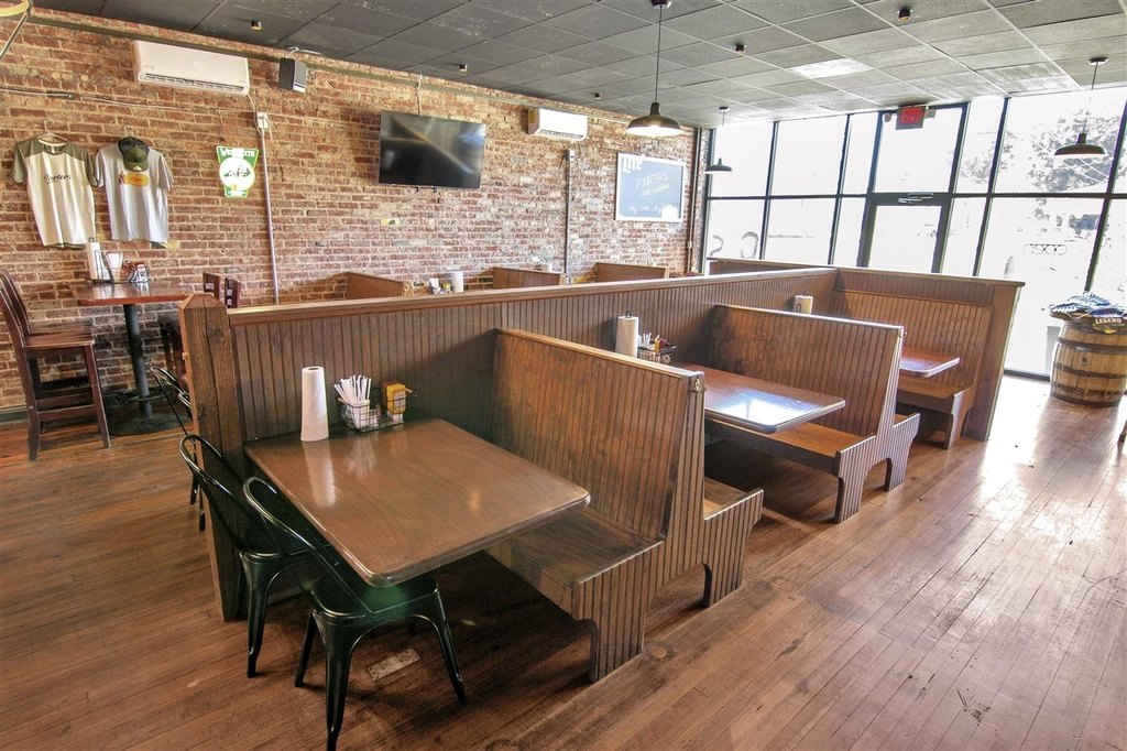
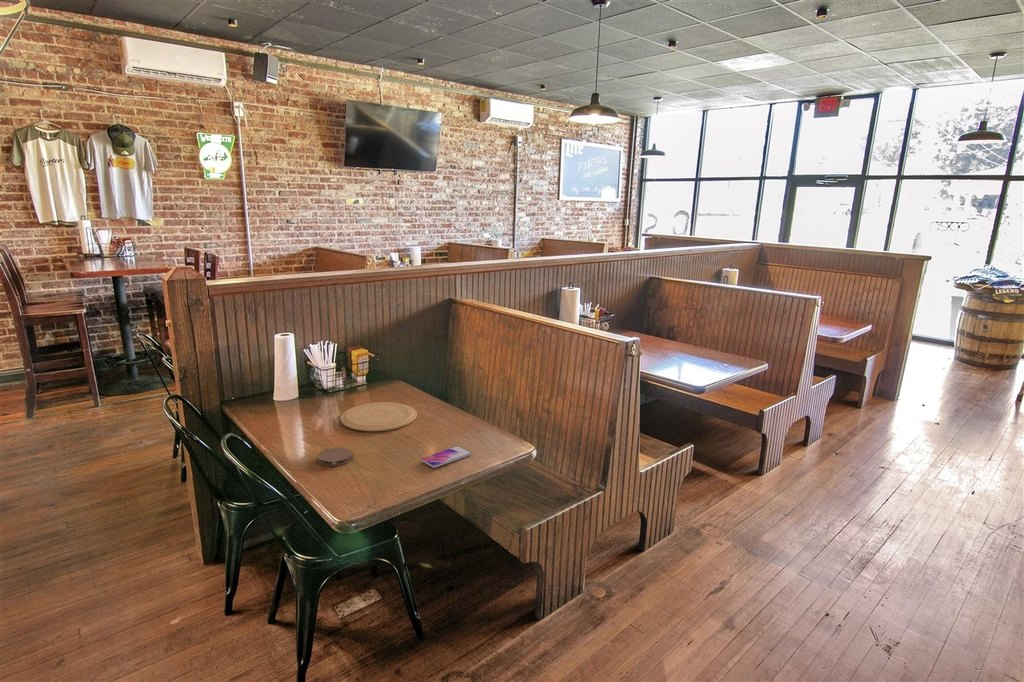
+ coaster (335, 456)
+ smartphone (446, 456)
+ plate (379, 415)
